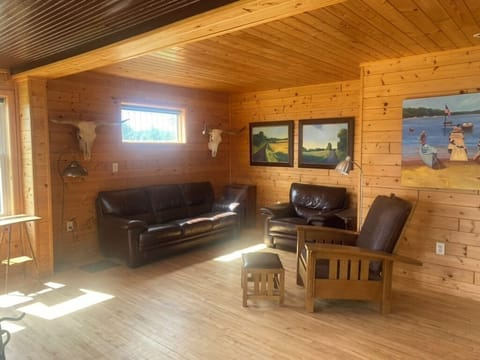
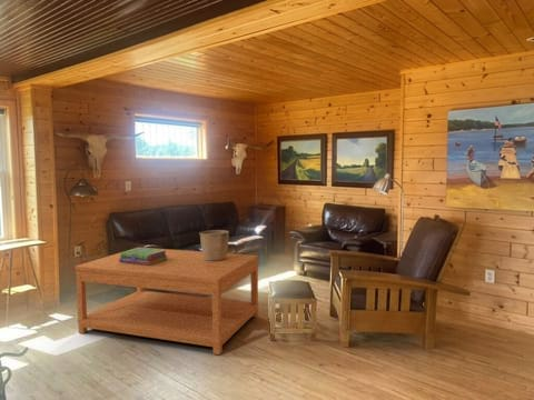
+ stack of books (144, 256)
+ coffee table (171, 293)
+ ceramic pot (214, 244)
